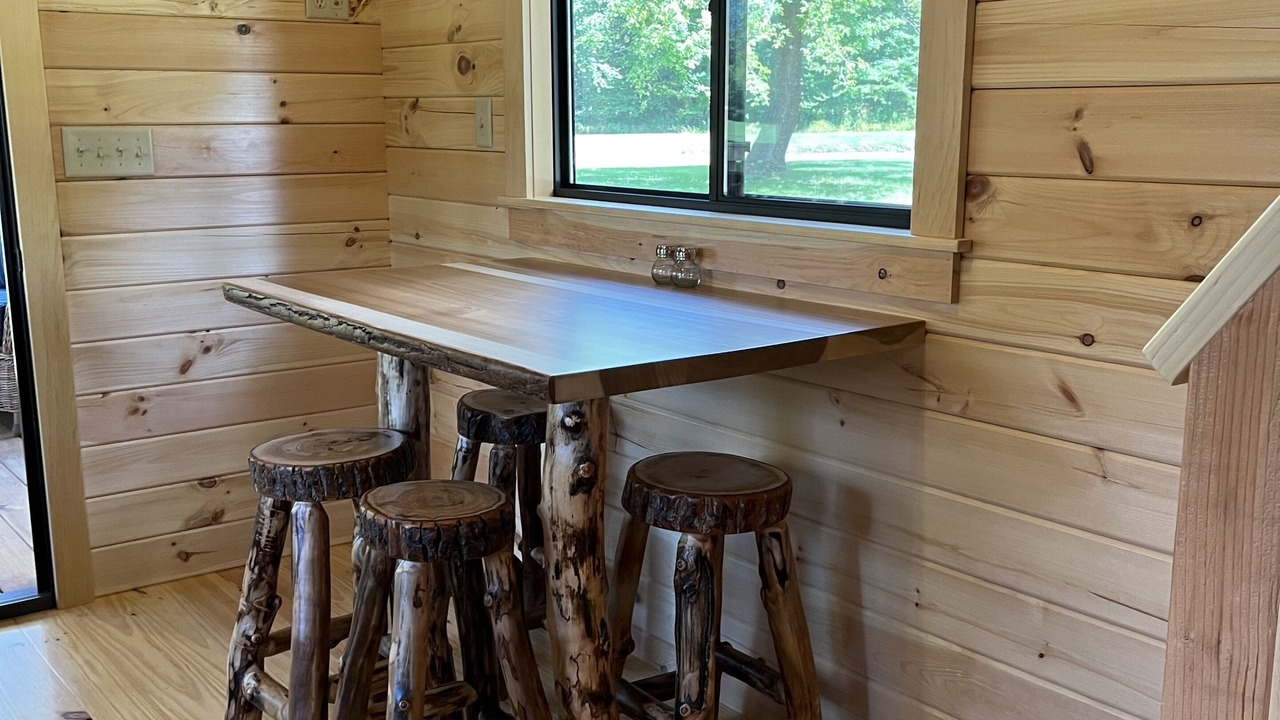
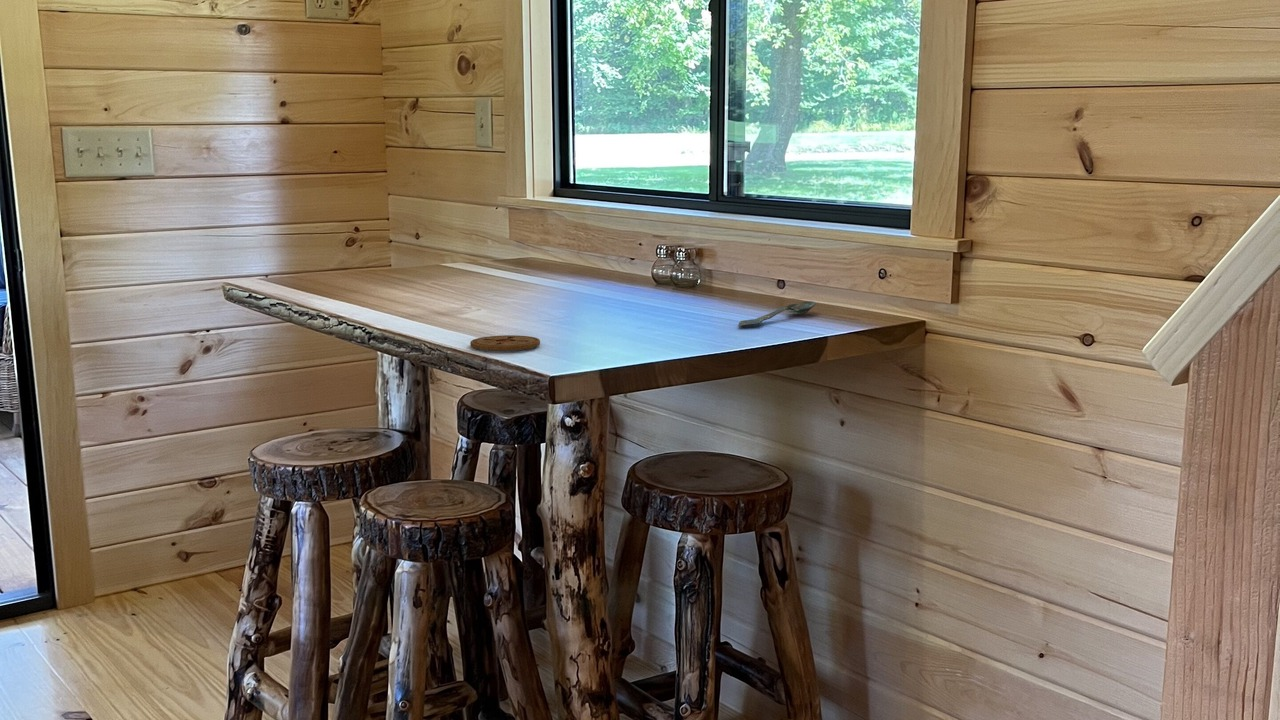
+ spoon (777, 313)
+ coaster (505, 342)
